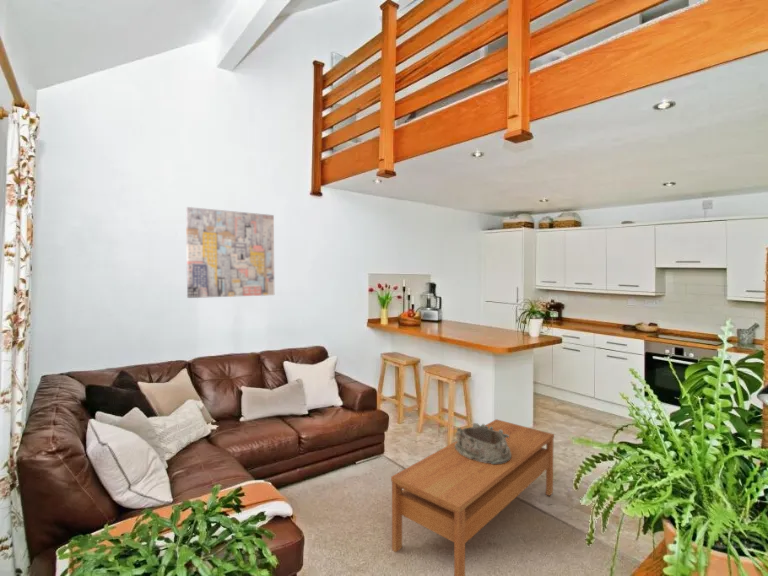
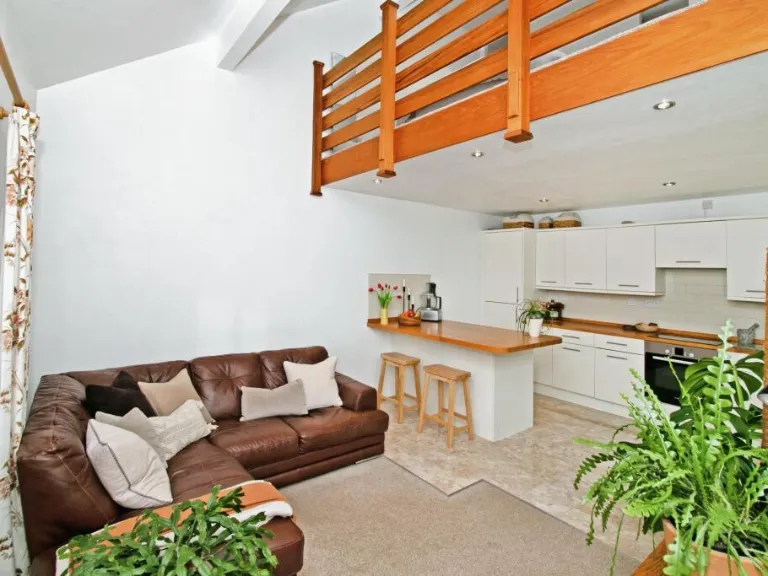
- coffee table (481, 485)
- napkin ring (482, 441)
- wall art (232, 254)
